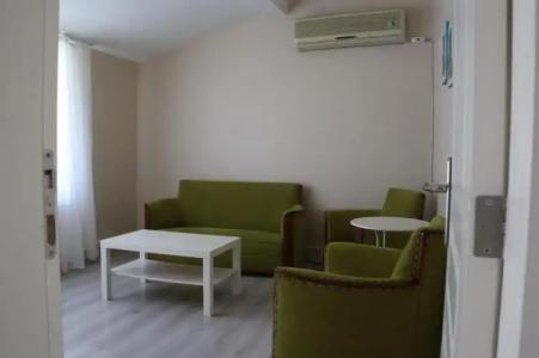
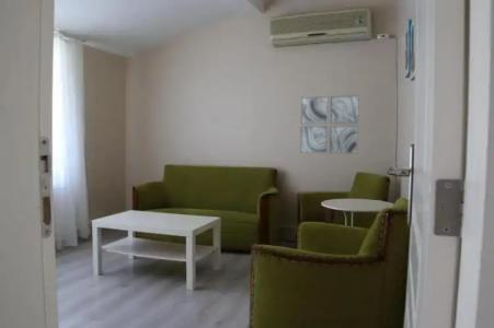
+ wall art (328, 124)
